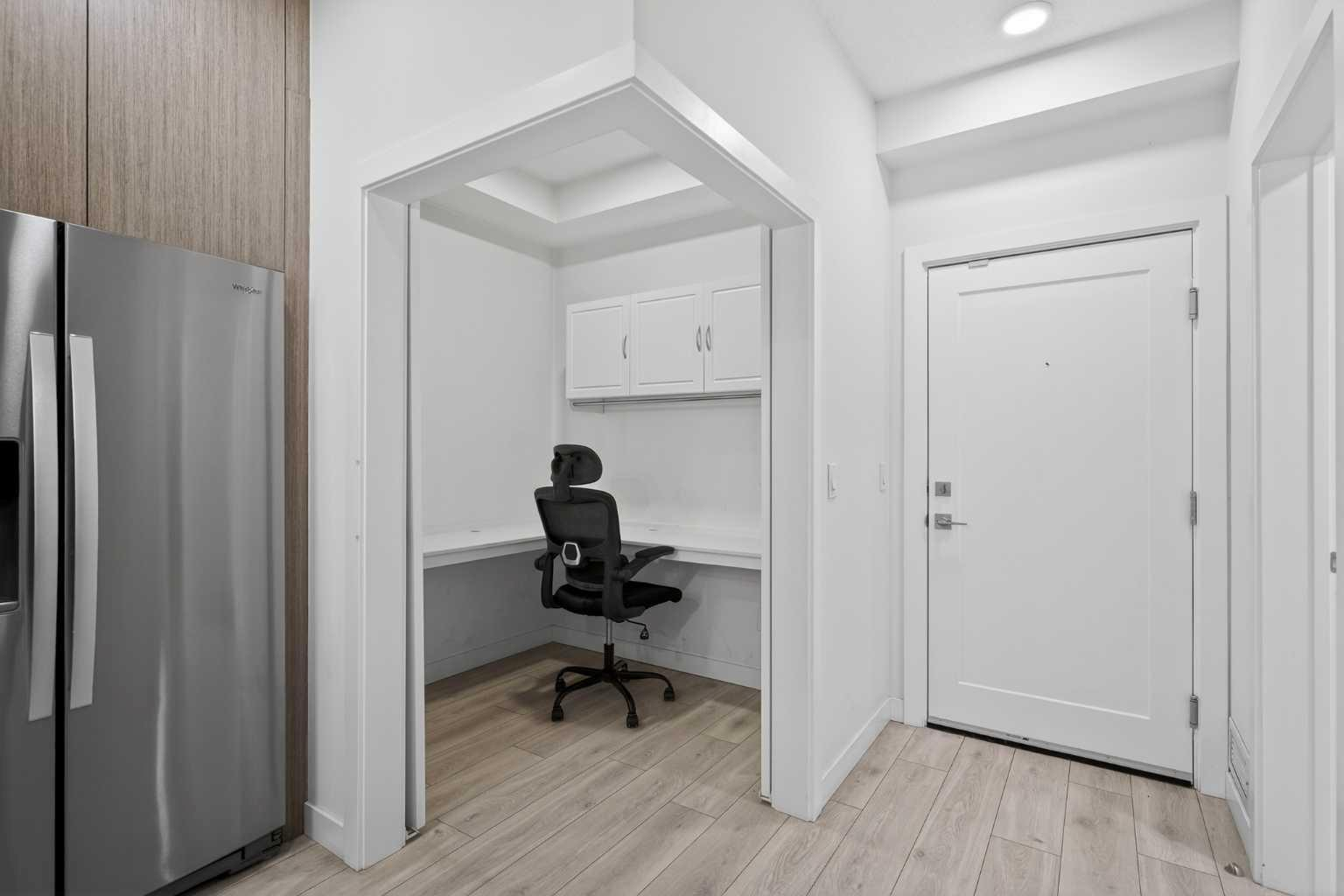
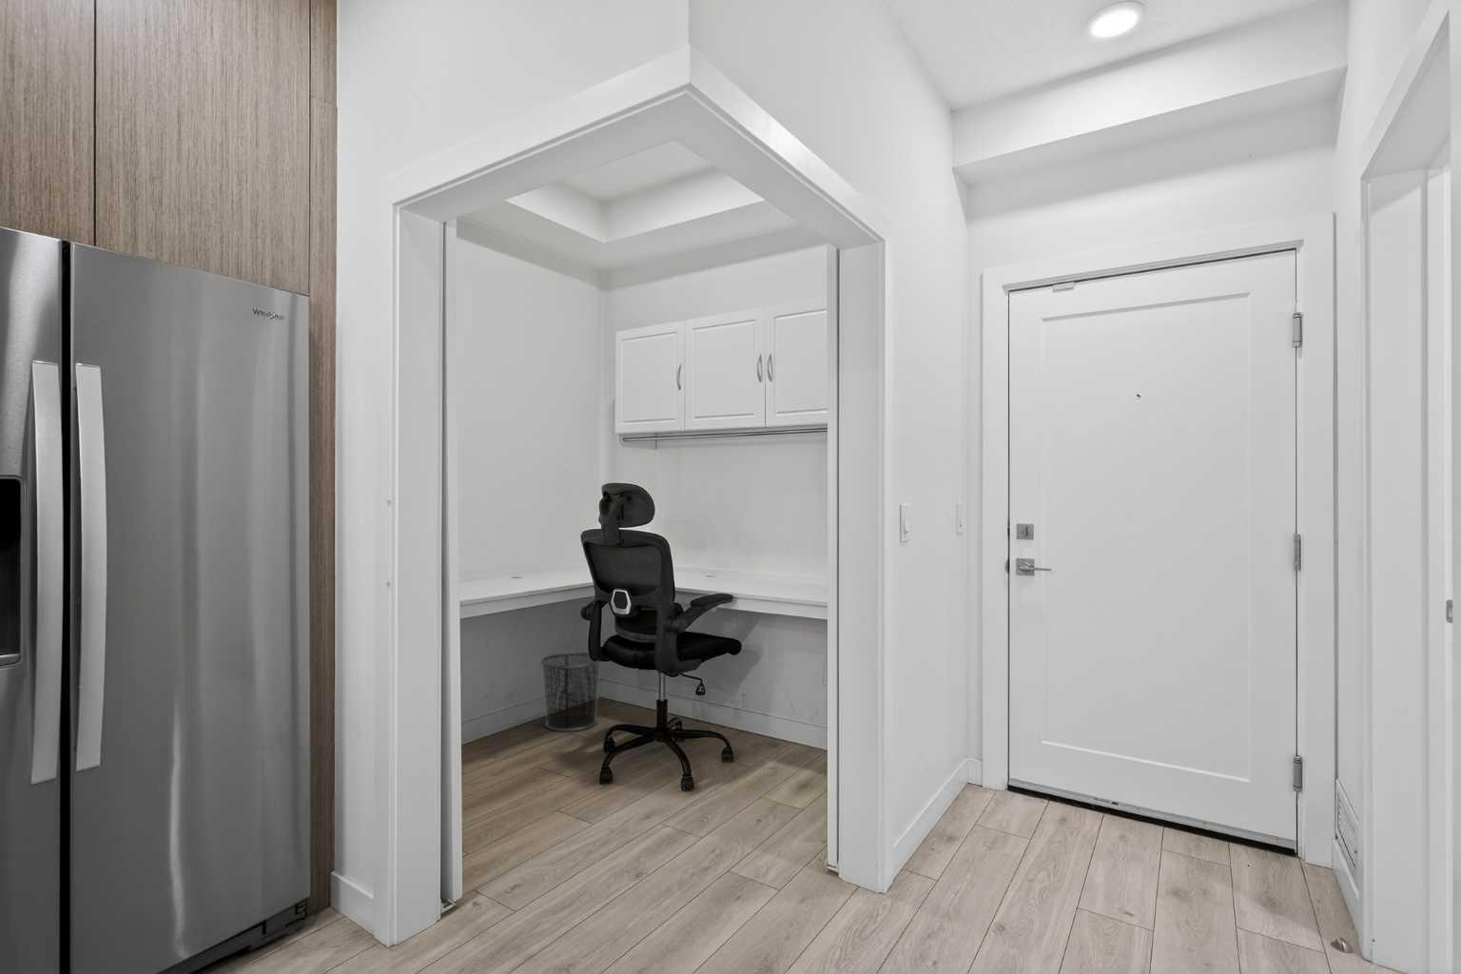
+ waste bin (571, 691)
